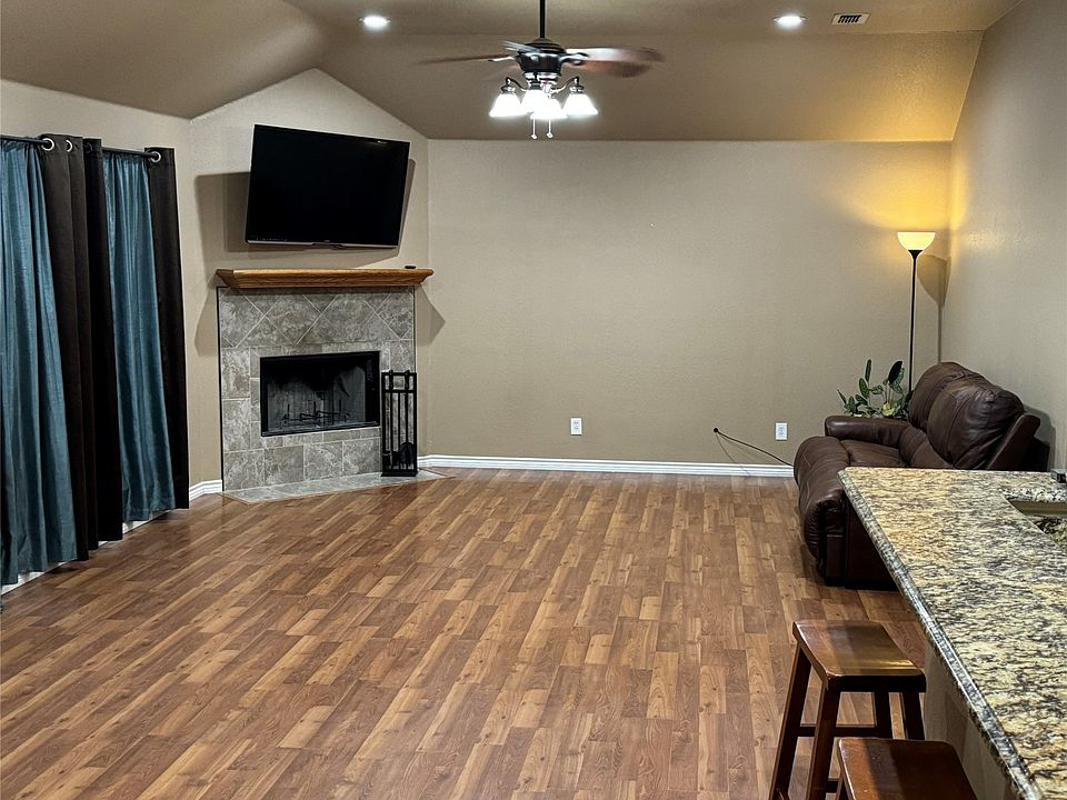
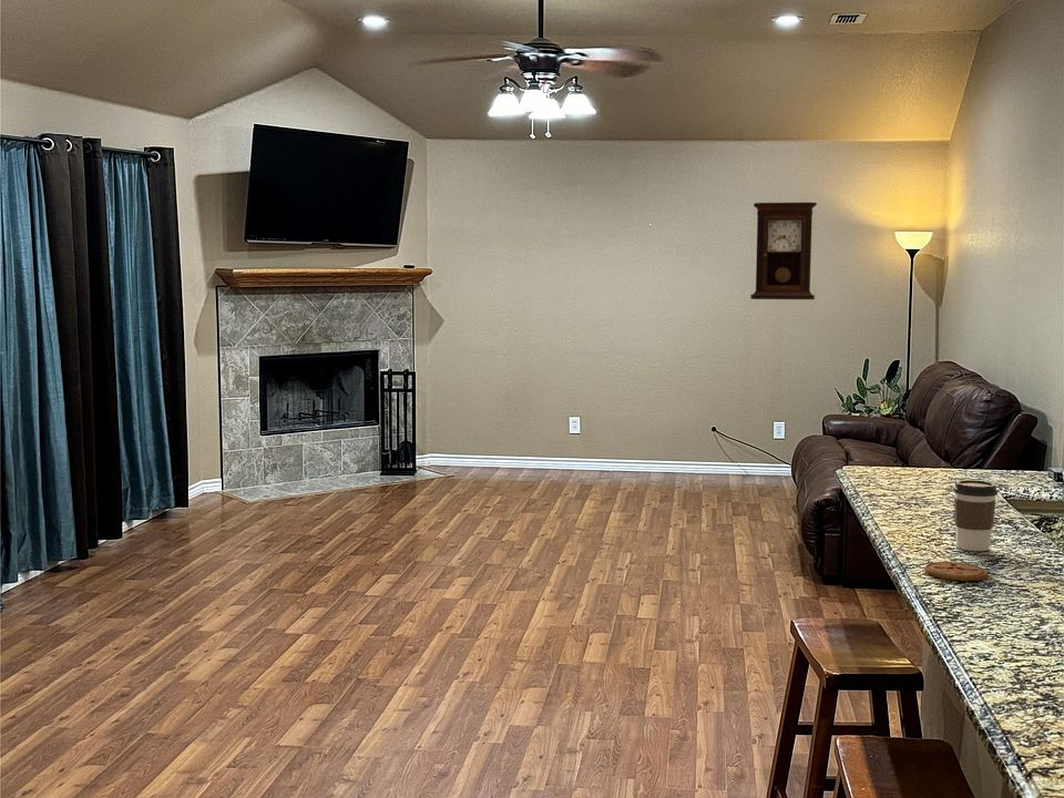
+ coaster (955, 571)
+ coffee cup (973, 515)
+ pendulum clock (784, 250)
